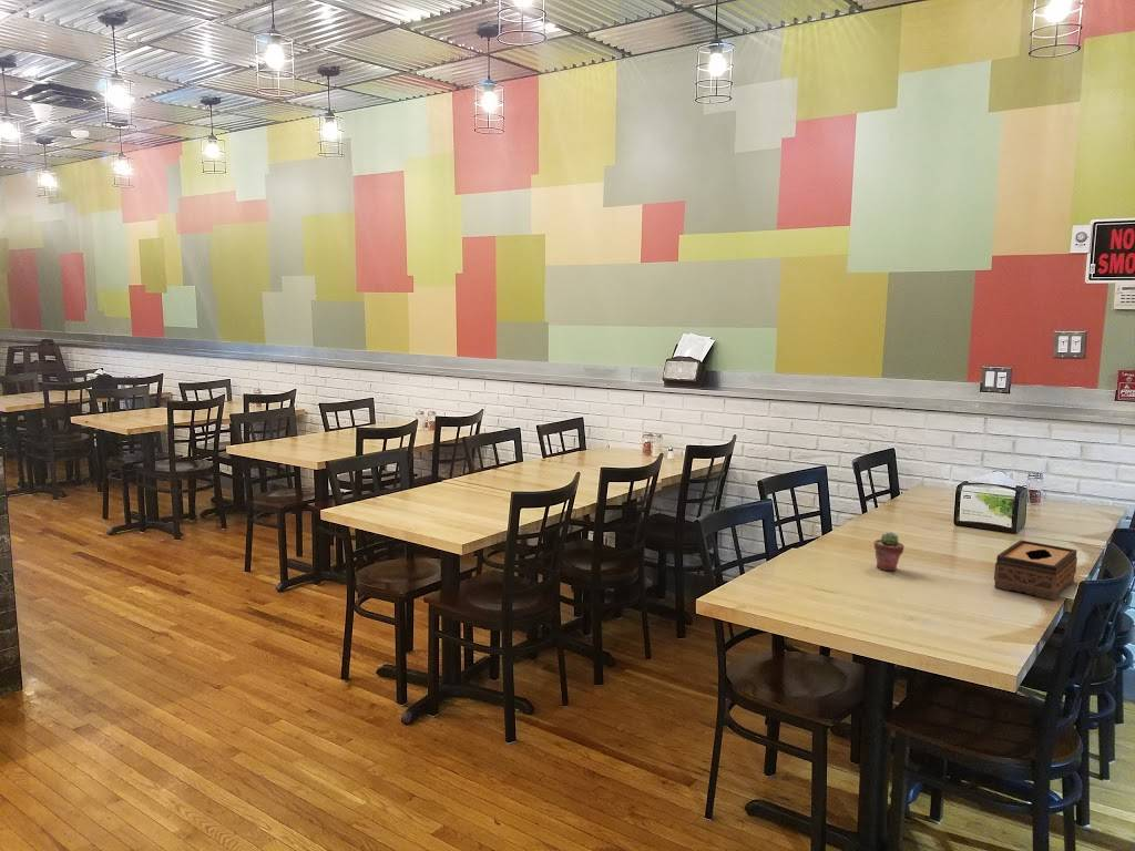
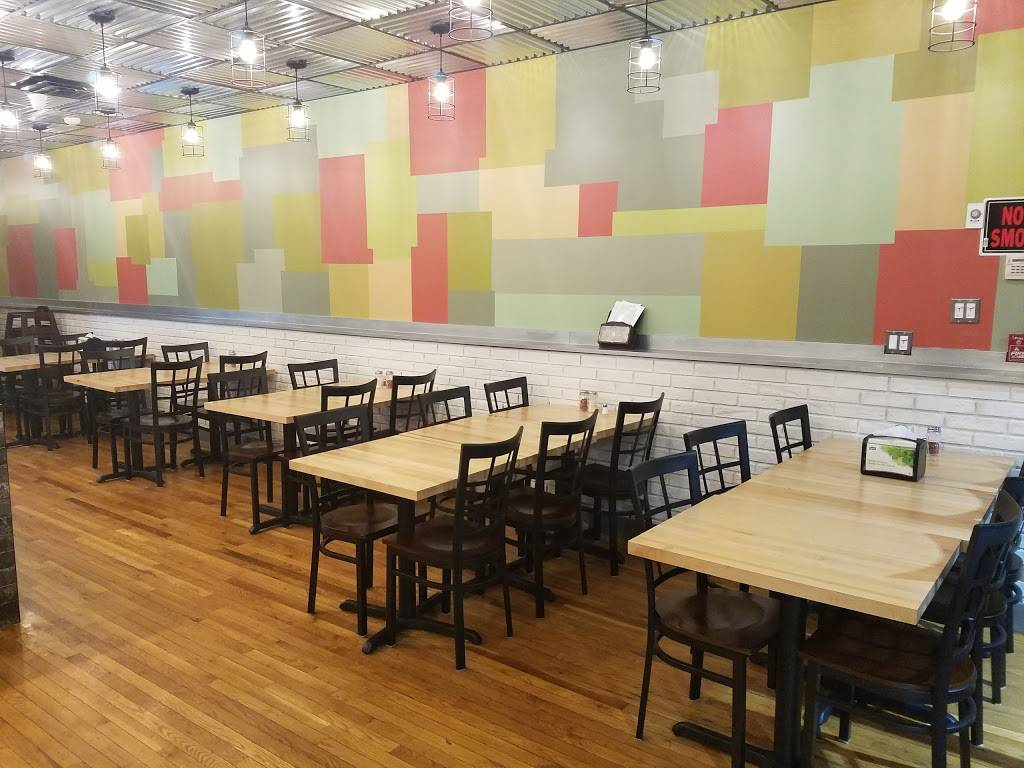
- tissue box (1035, 568)
- potted succulent (888, 550)
